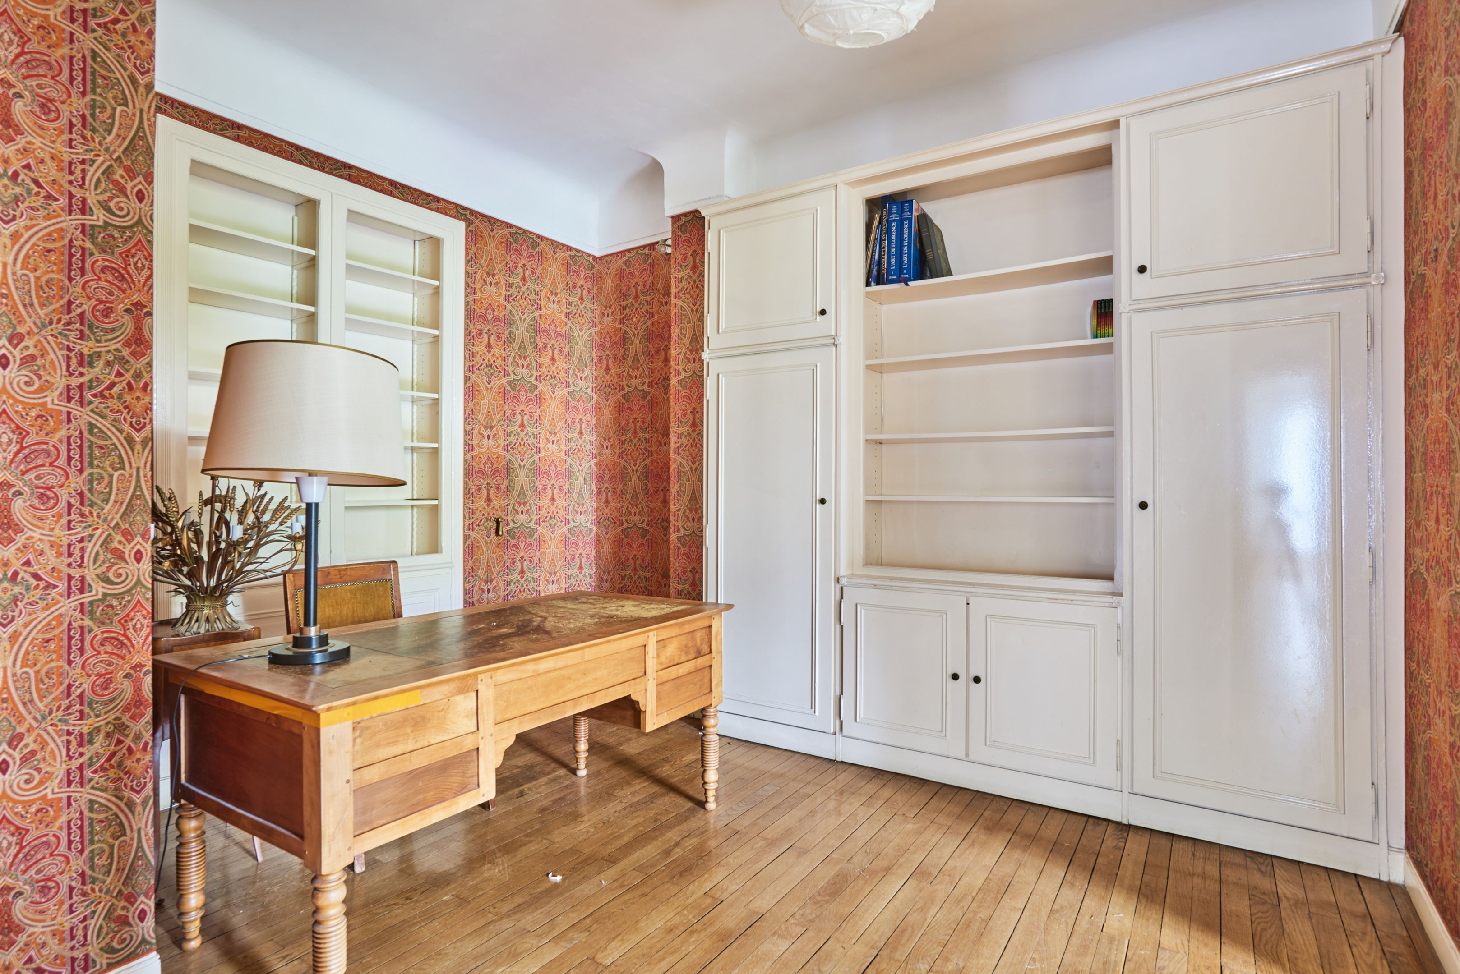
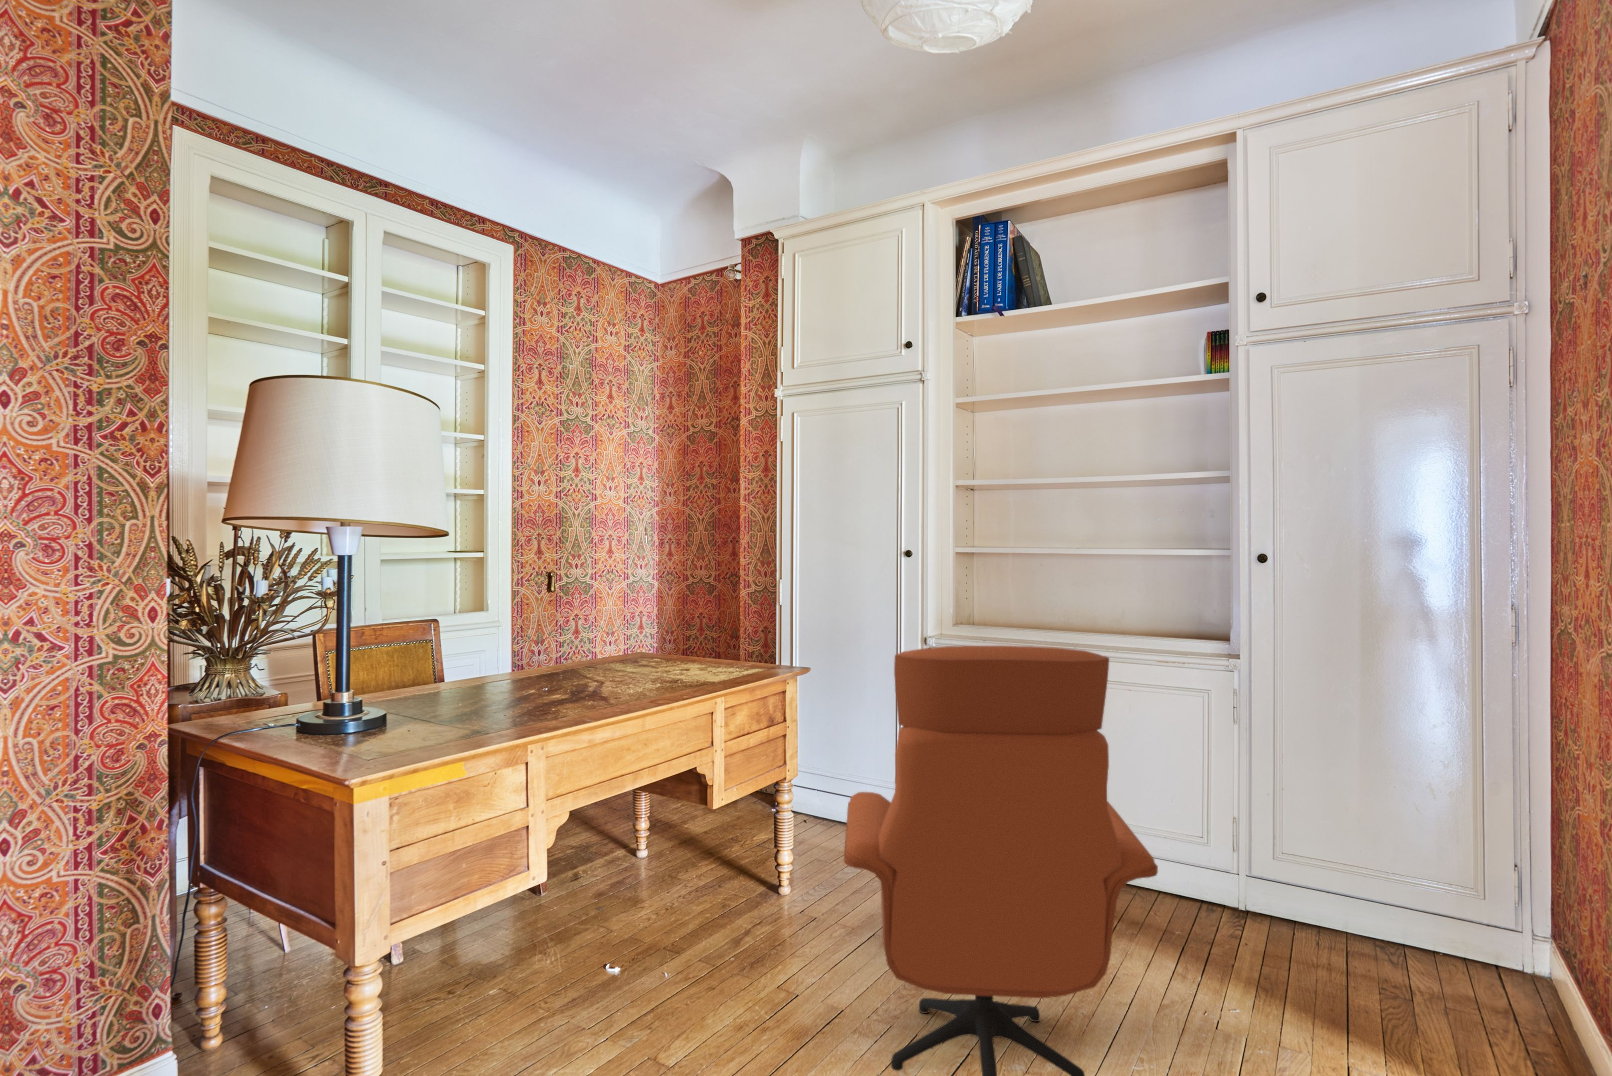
+ armchair (971, 808)
